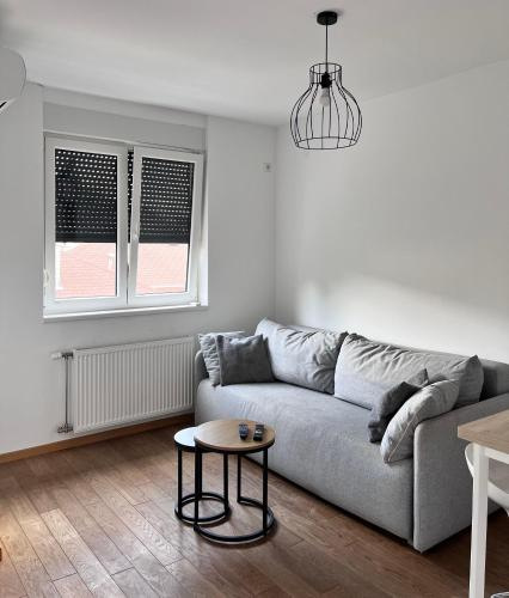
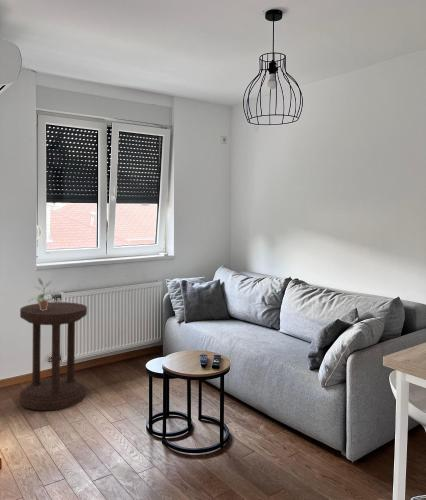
+ side table (53, 352)
+ potted plant (41, 294)
